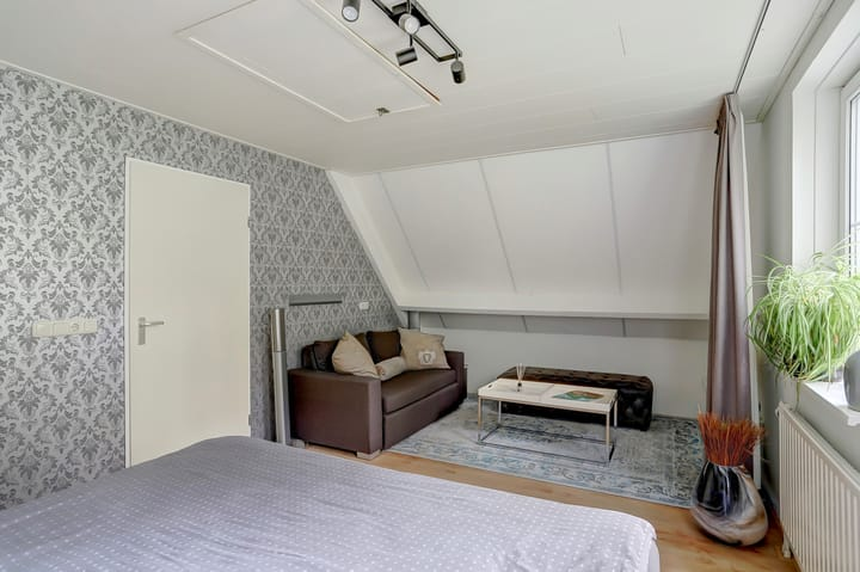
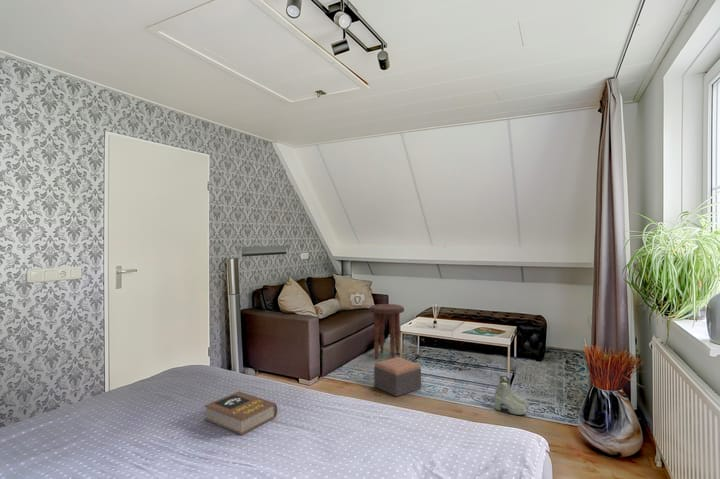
+ book (239, 410)
+ boots (510, 394)
+ footstool (397, 374)
+ side table (383, 331)
